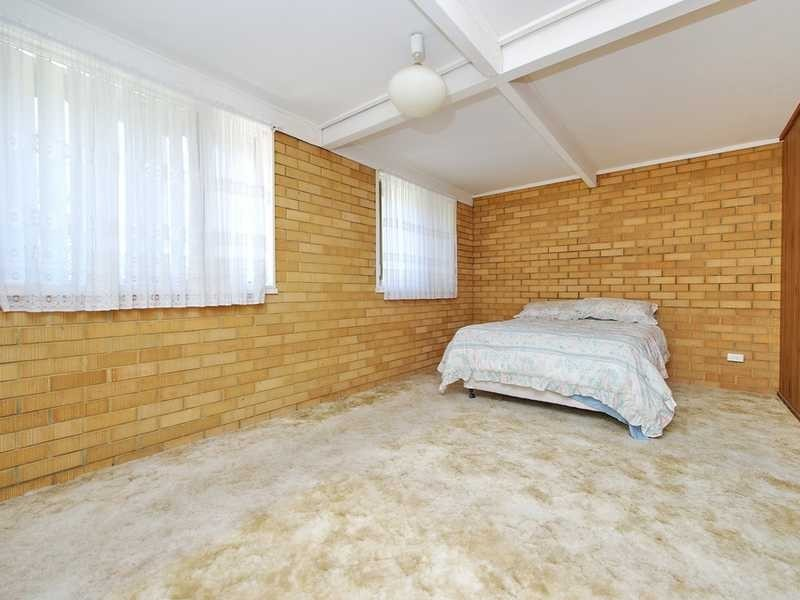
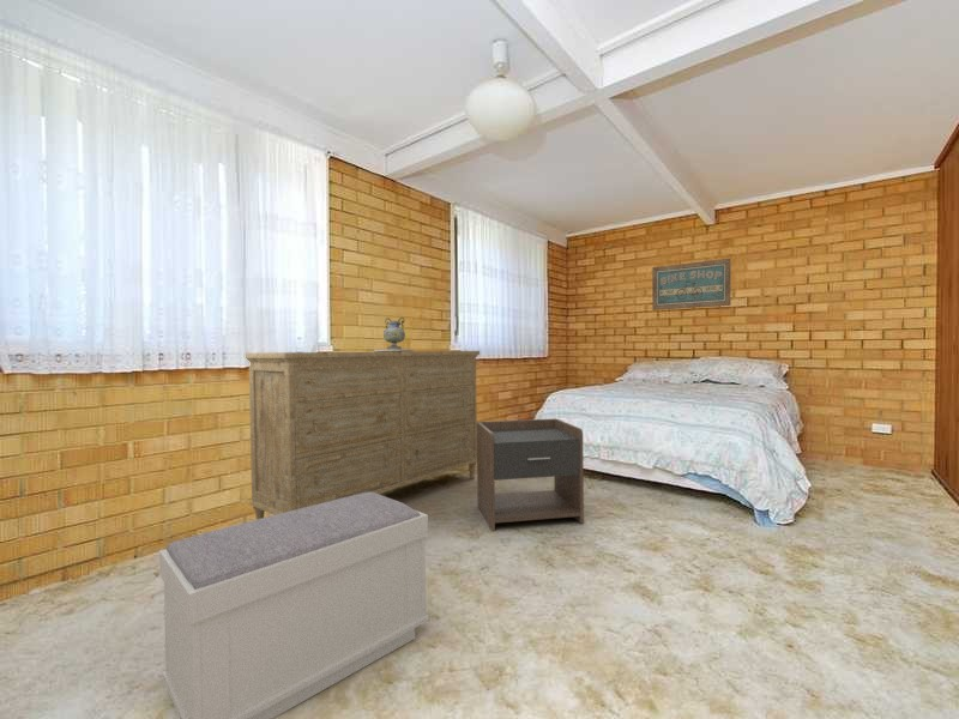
+ dresser (381, 425)
+ nightstand (527, 470)
+ wall art (689, 285)
+ decorative vase (393, 334)
+ bench (306, 591)
